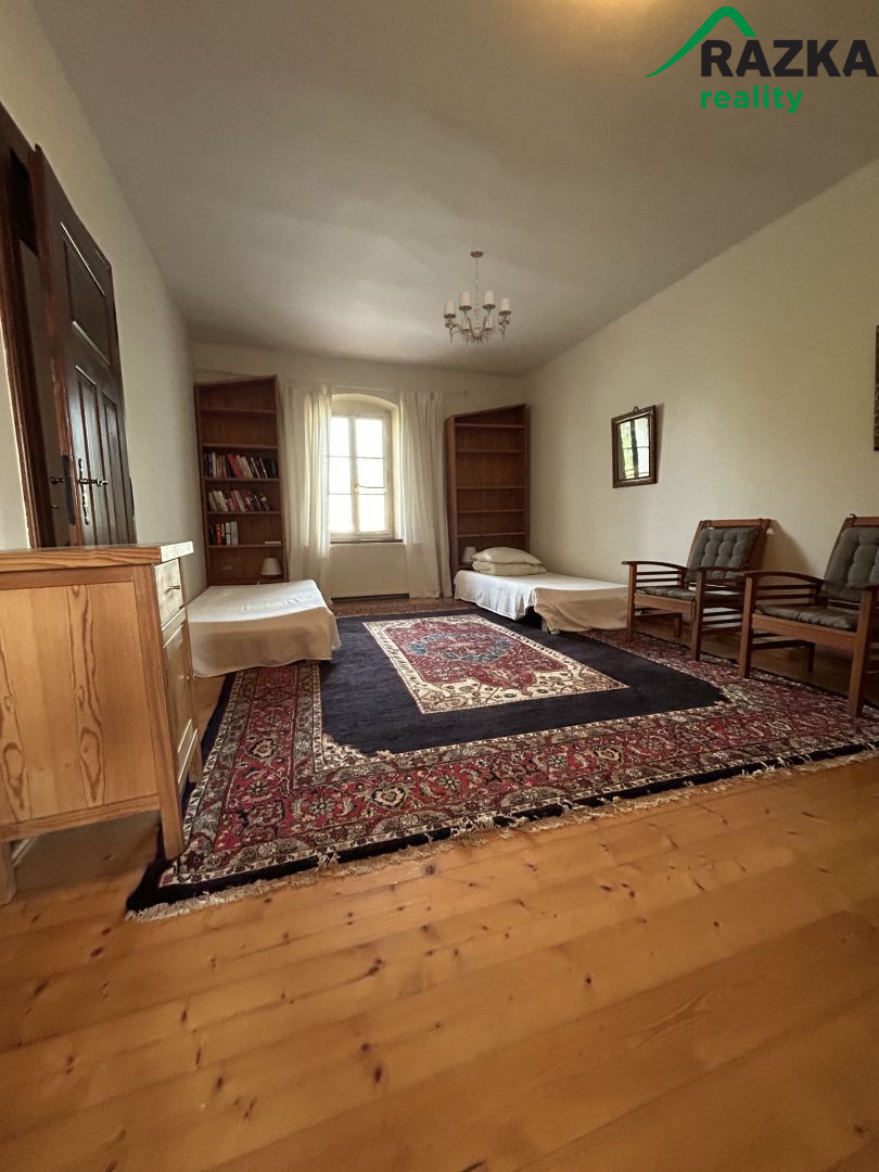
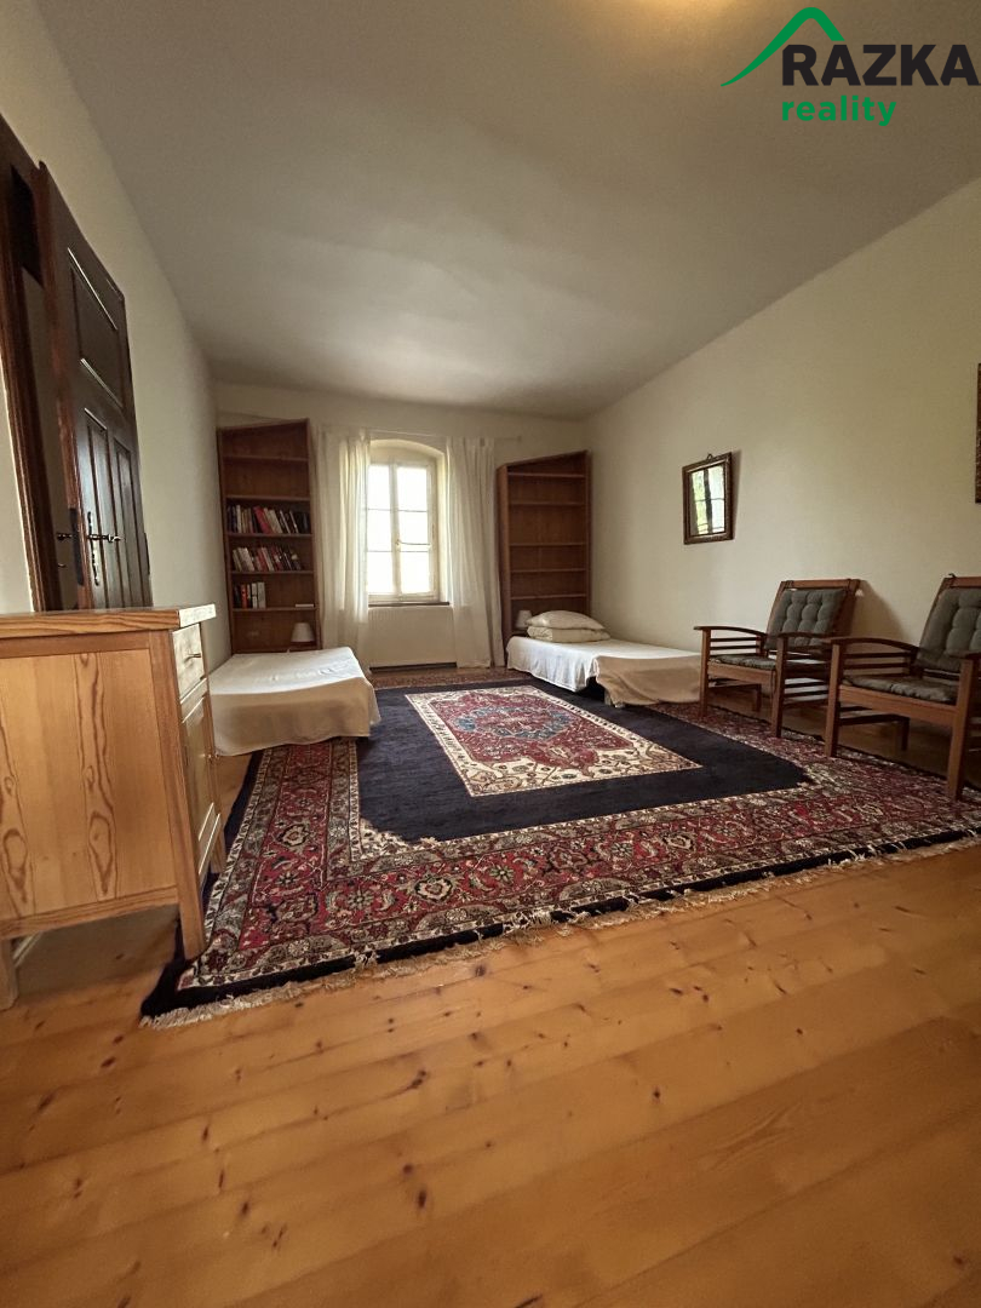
- chandelier (476, 302)
